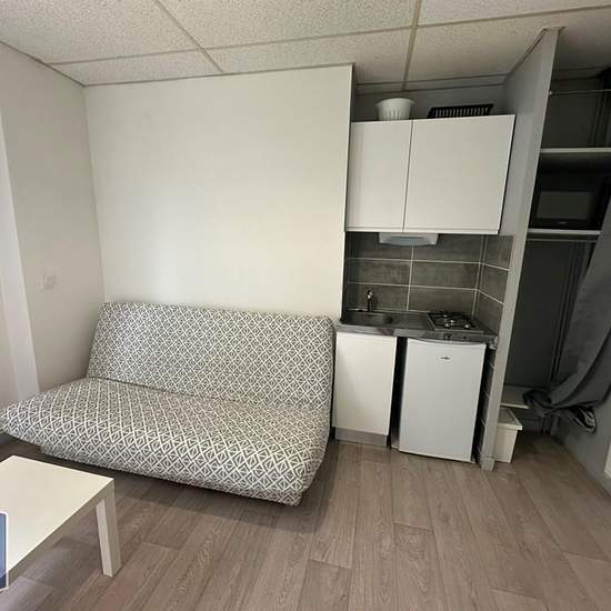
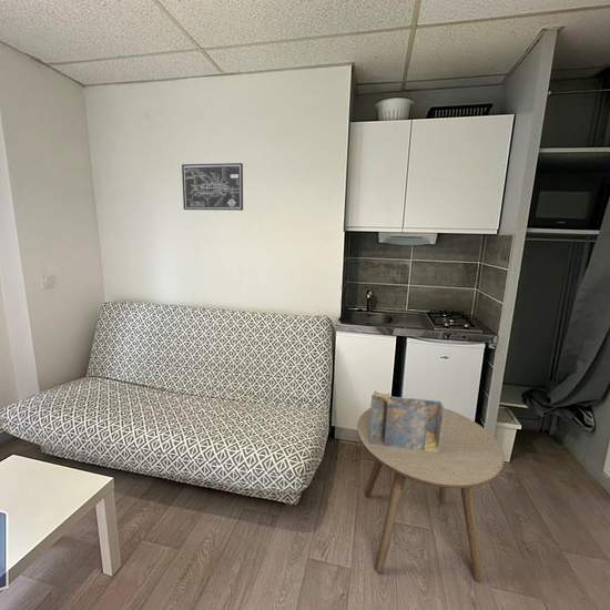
+ books (405, 417)
+ wall art (212, 186)
+ side table (421, 482)
